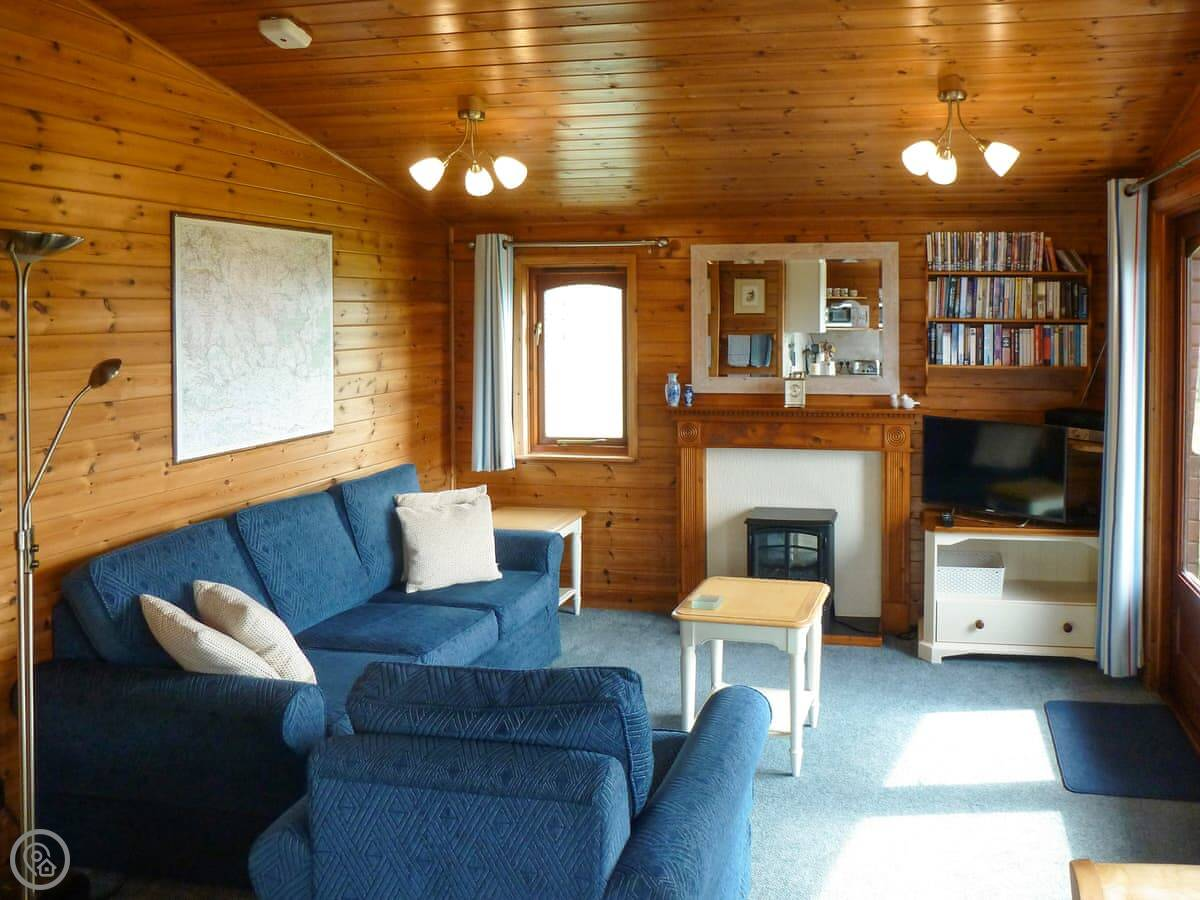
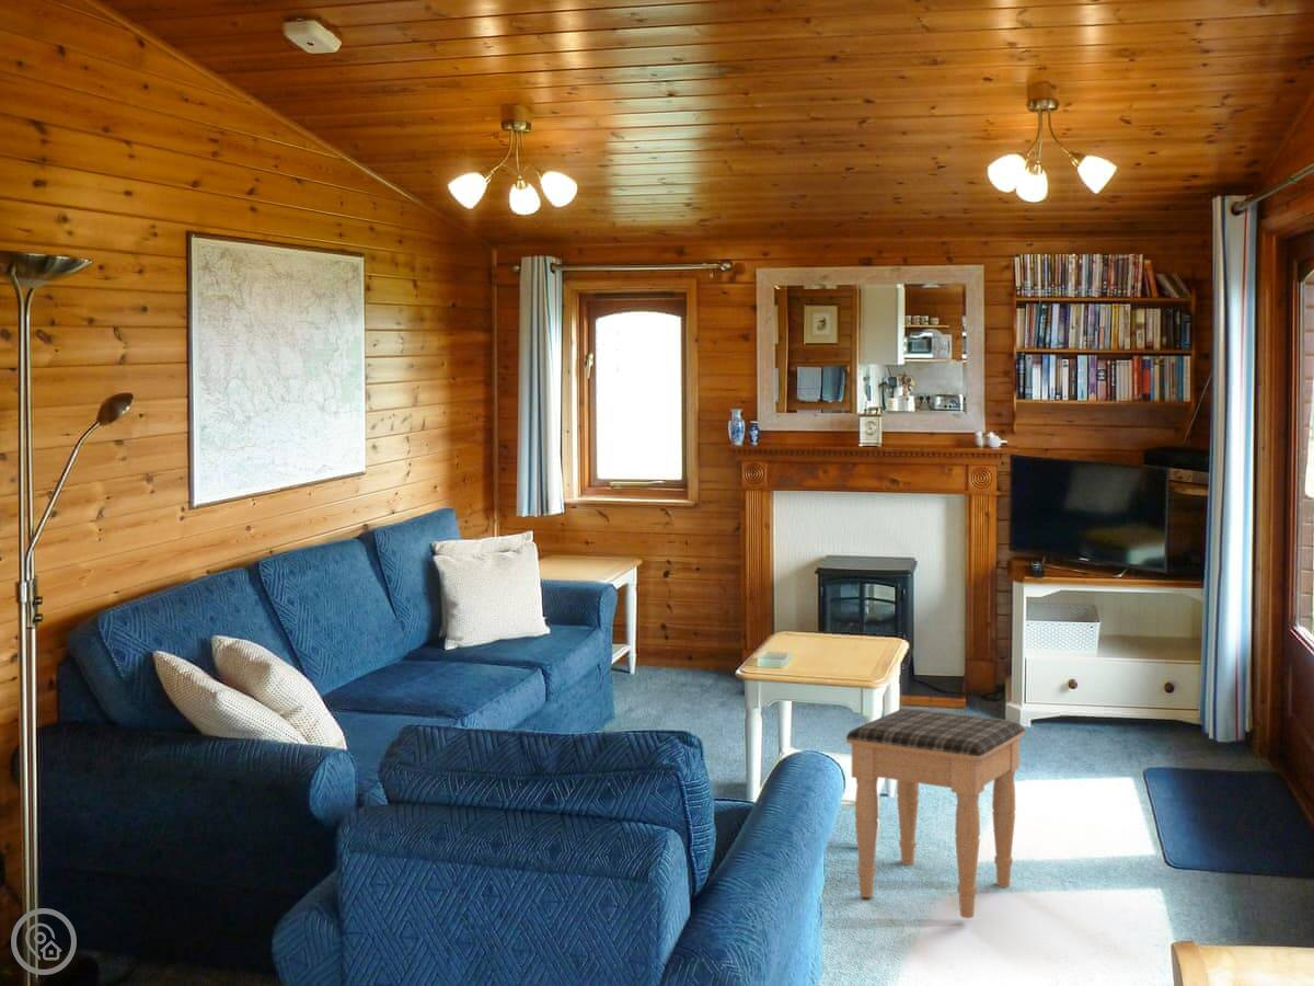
+ footstool (918, 805)
